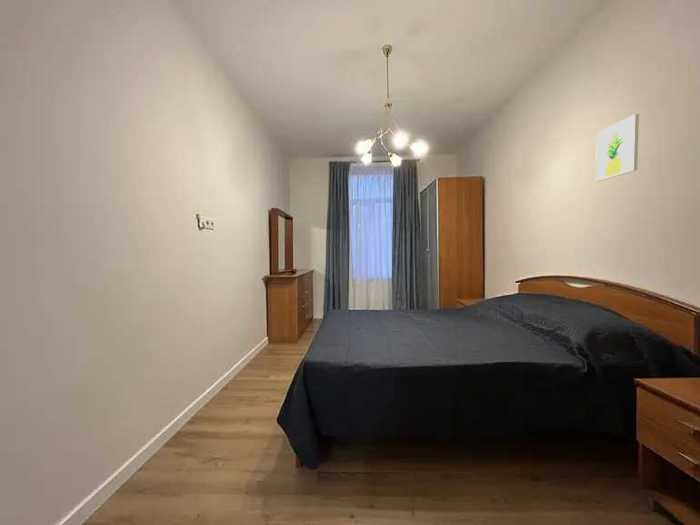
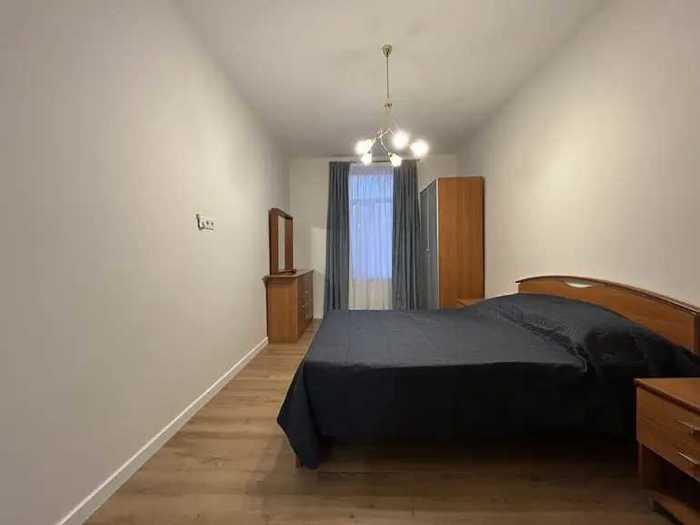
- wall art (615, 150)
